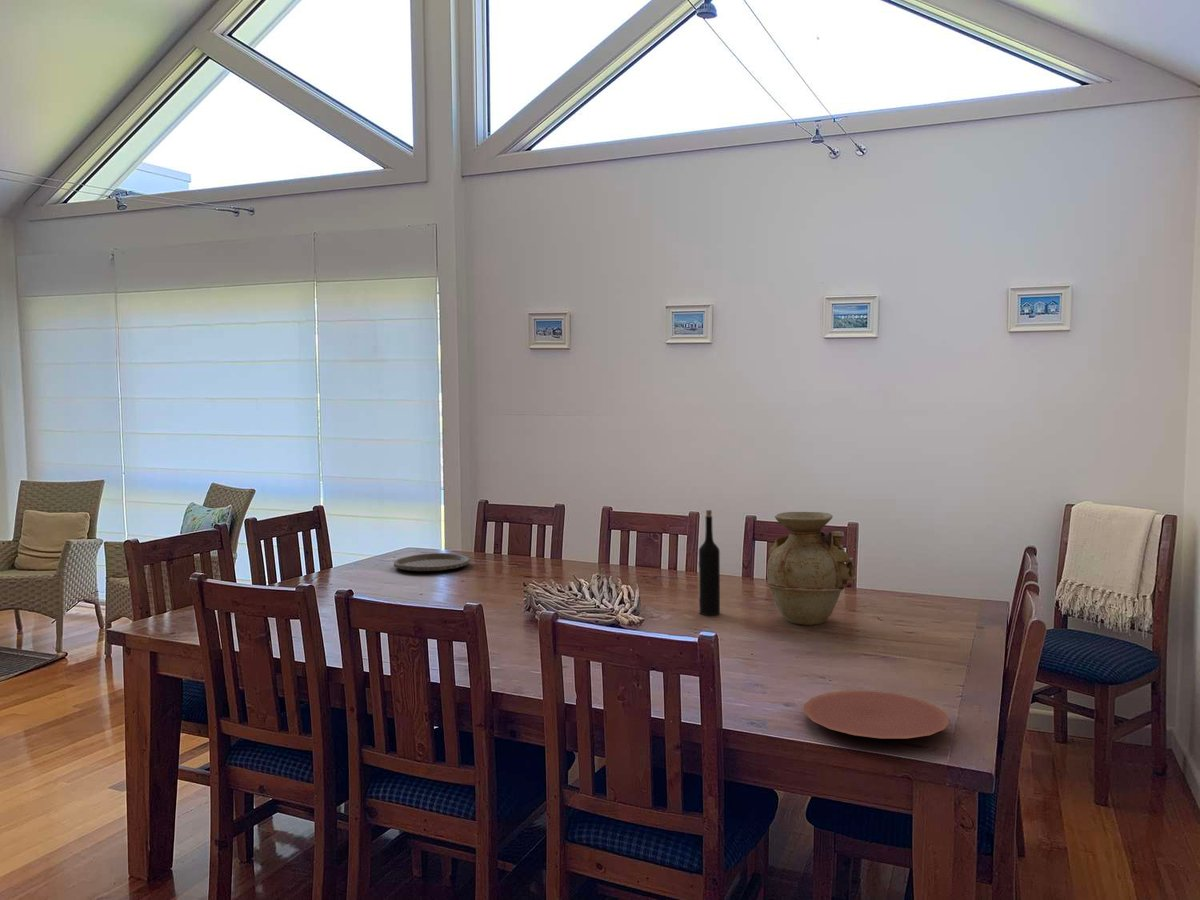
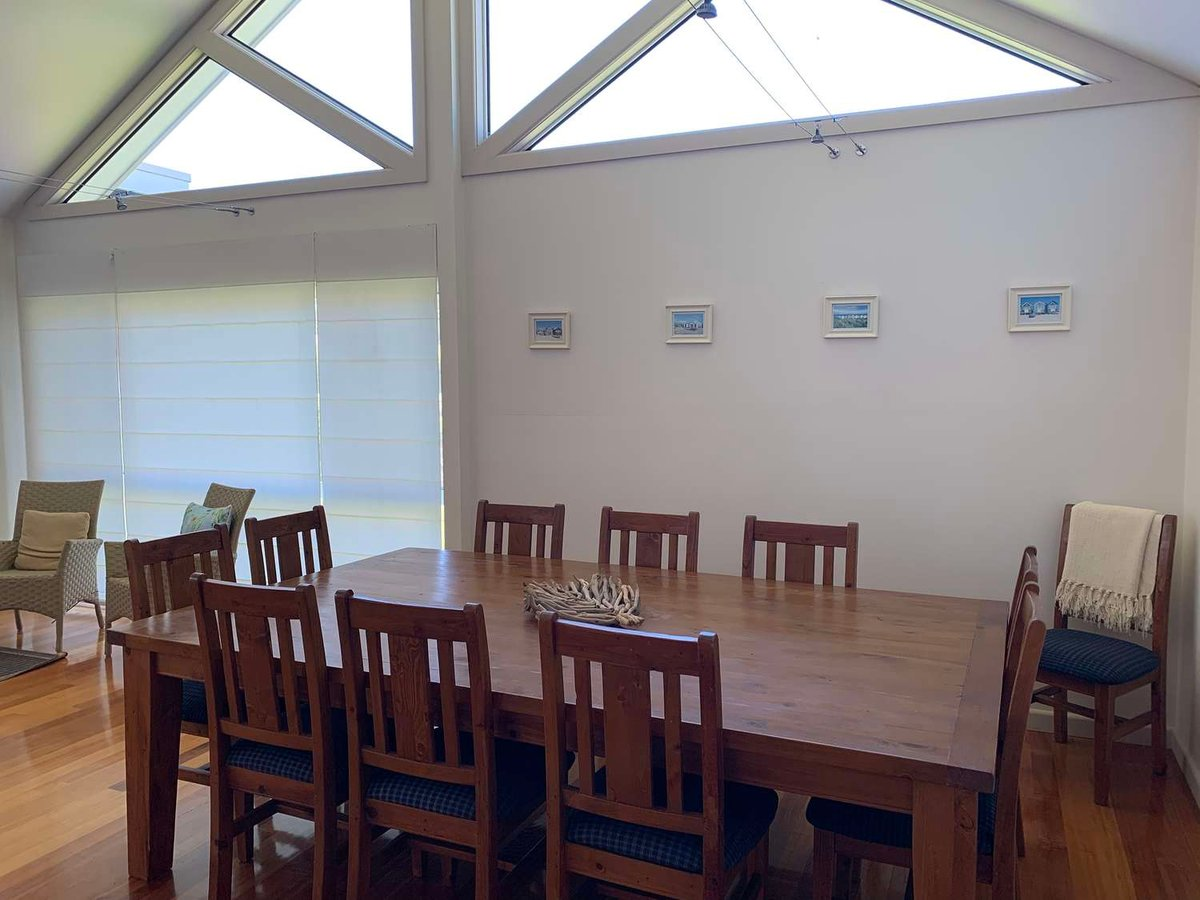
- plate (874, 718)
- wine bottle (709, 561)
- vase (808, 567)
- plate (432, 562)
